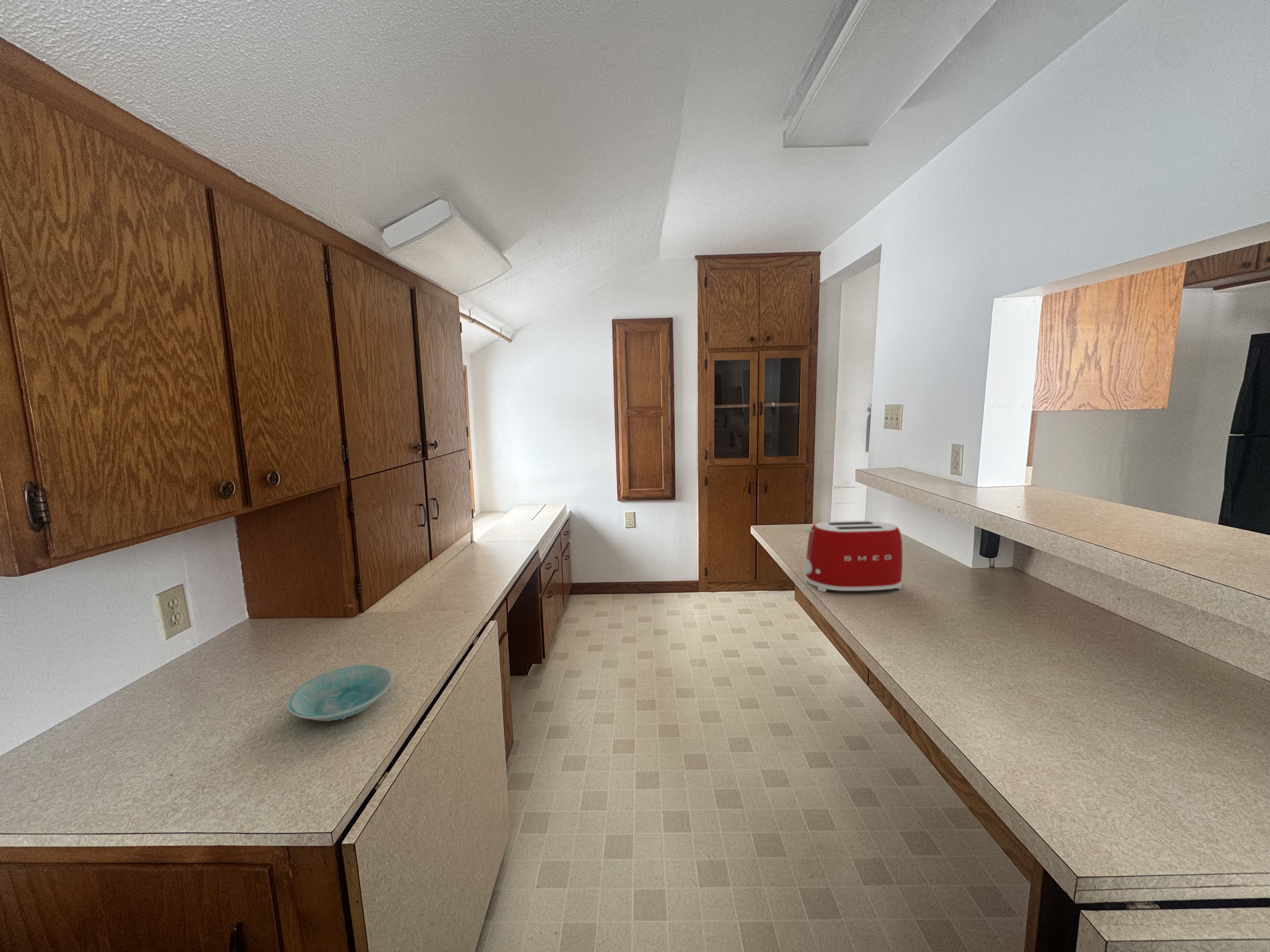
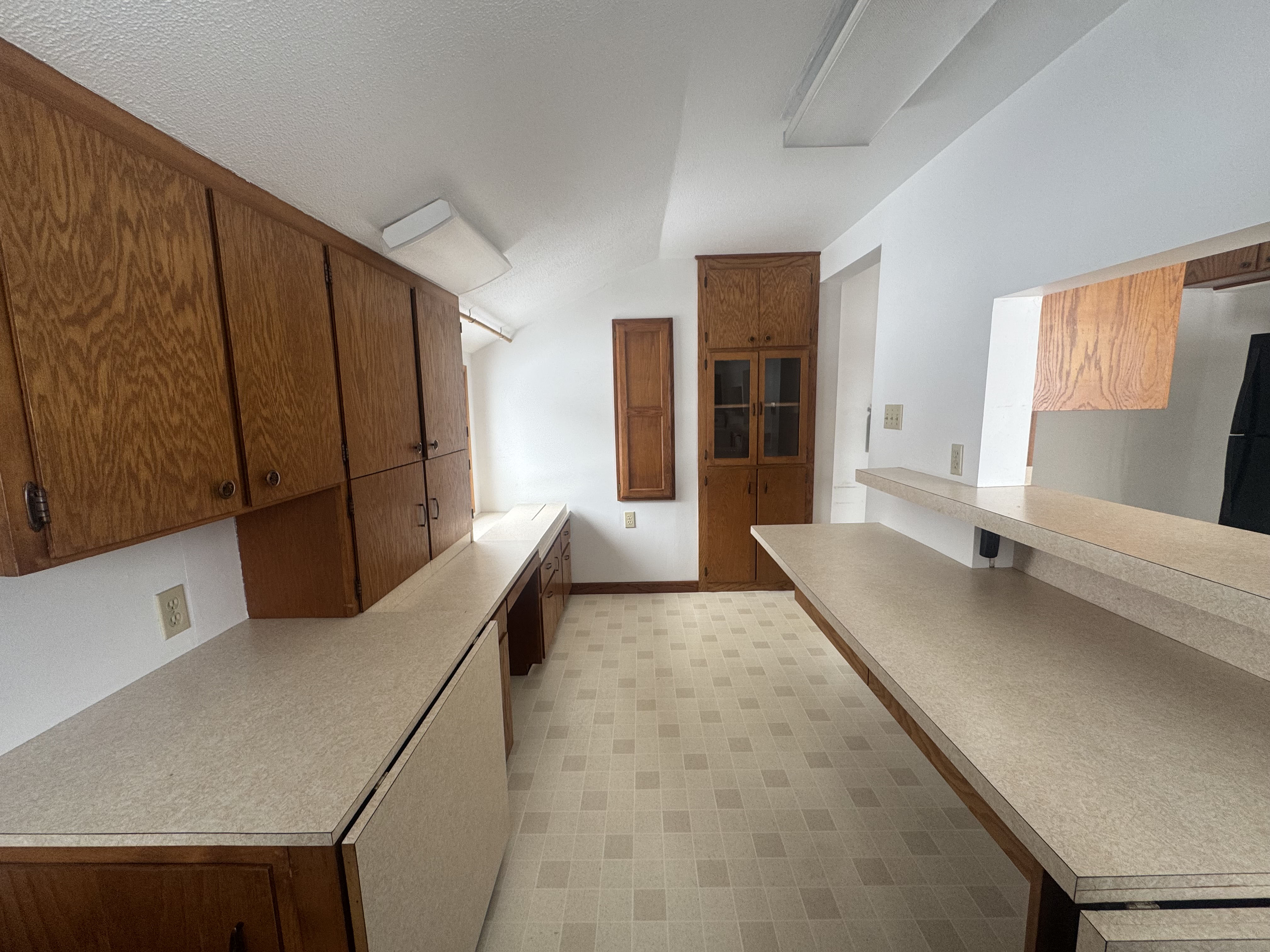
- toaster (851, 554)
- bowl (343, 697)
